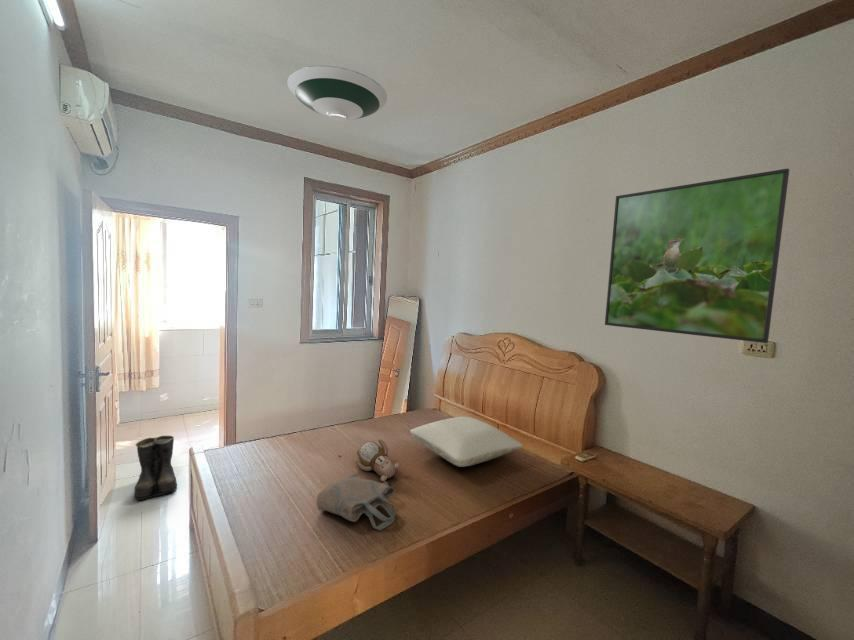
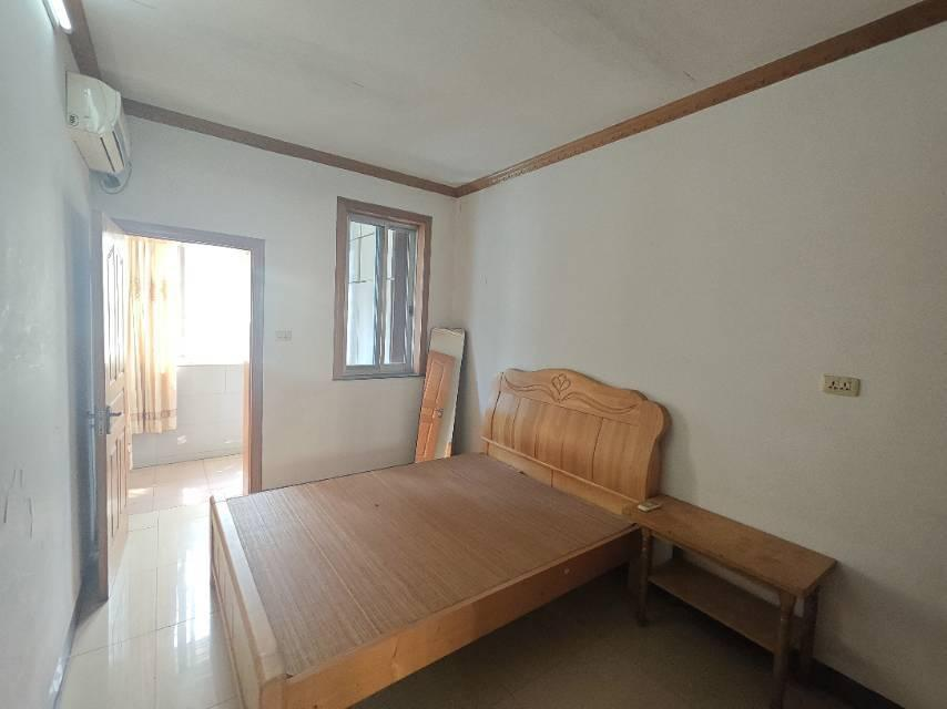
- teddy bear (375, 457)
- boots (155, 465)
- tote bag (365, 499)
- pillow (463, 441)
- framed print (681, 259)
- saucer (338, 105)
